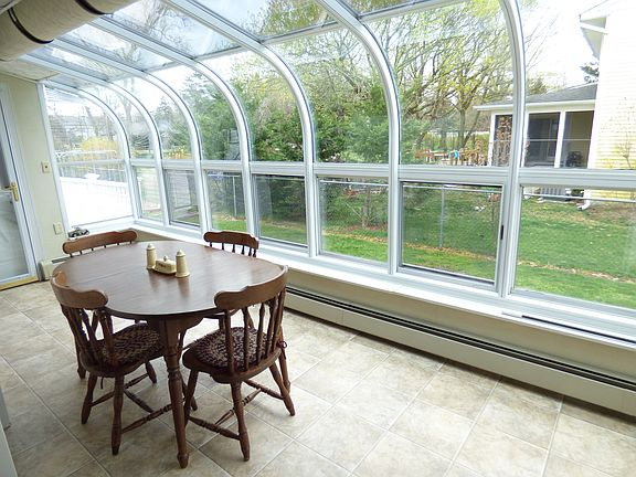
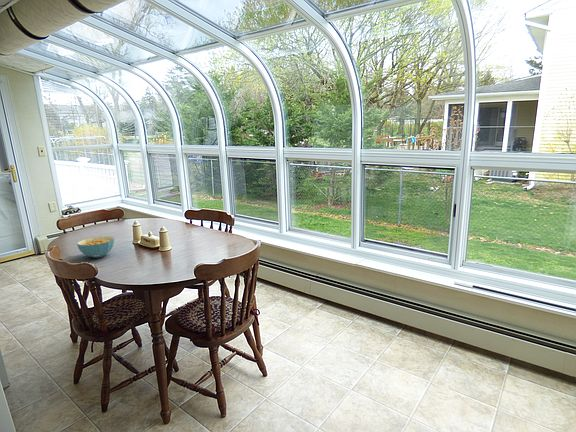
+ cereal bowl (97, 248)
